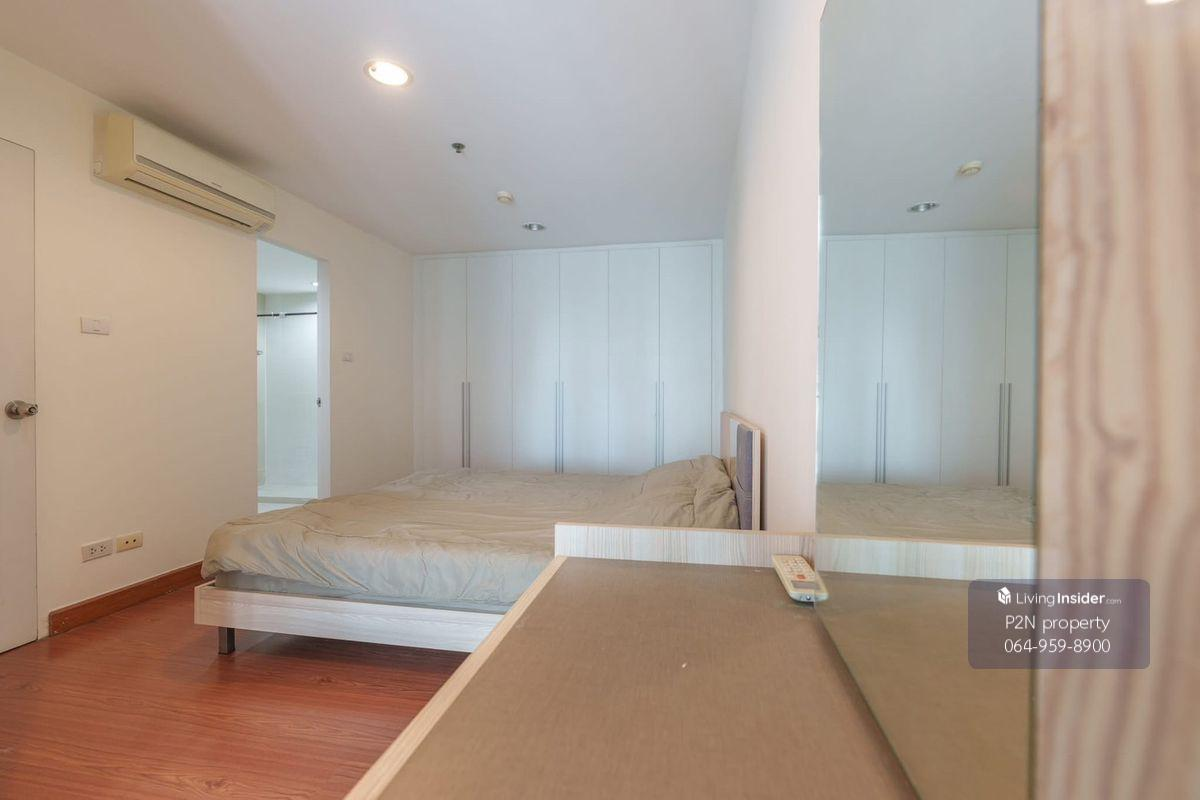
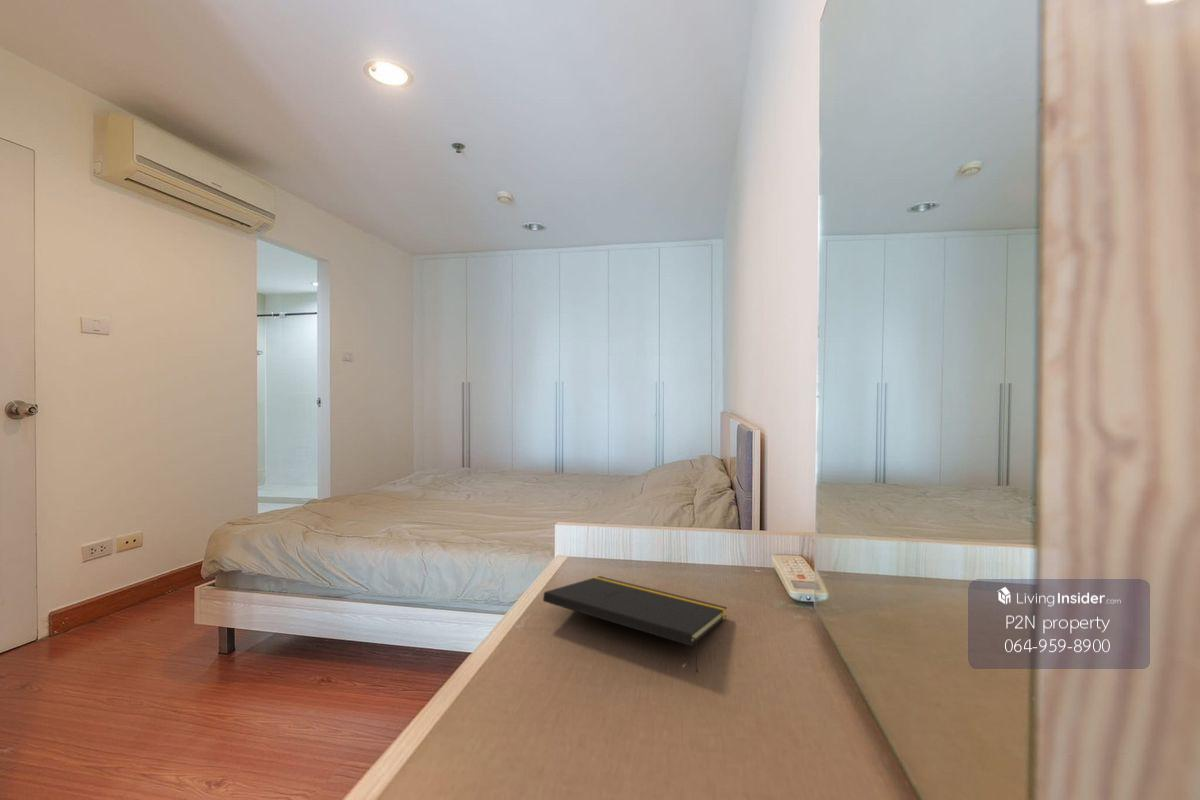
+ notepad (636, 604)
